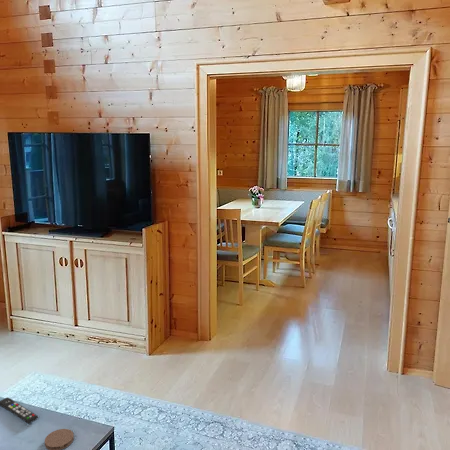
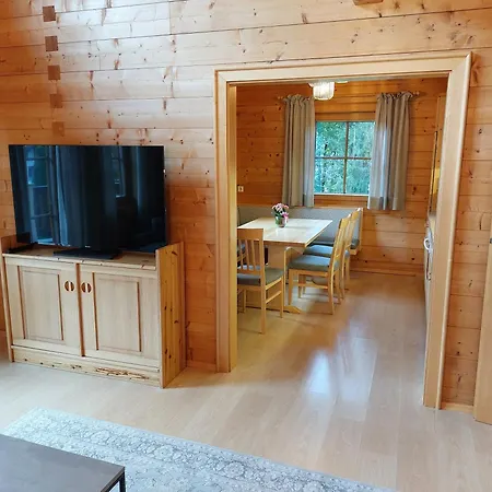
- remote control (17, 409)
- coaster (59, 439)
